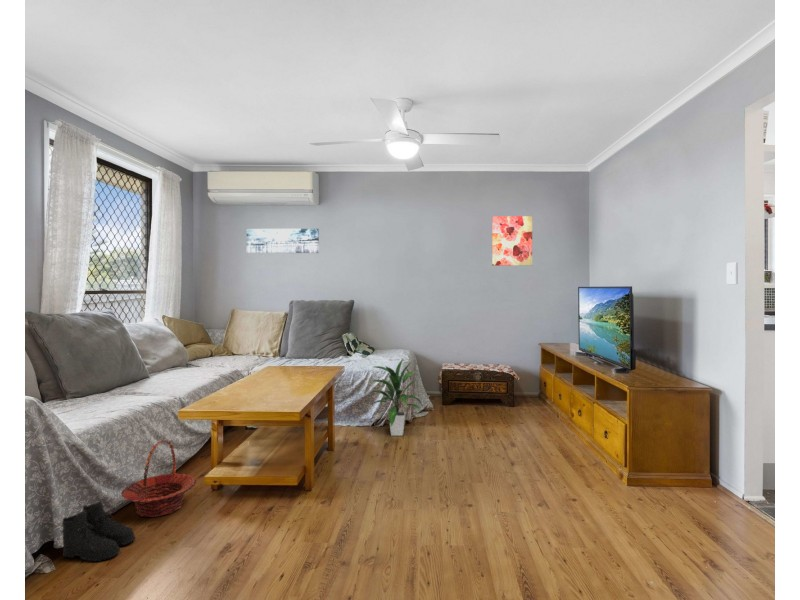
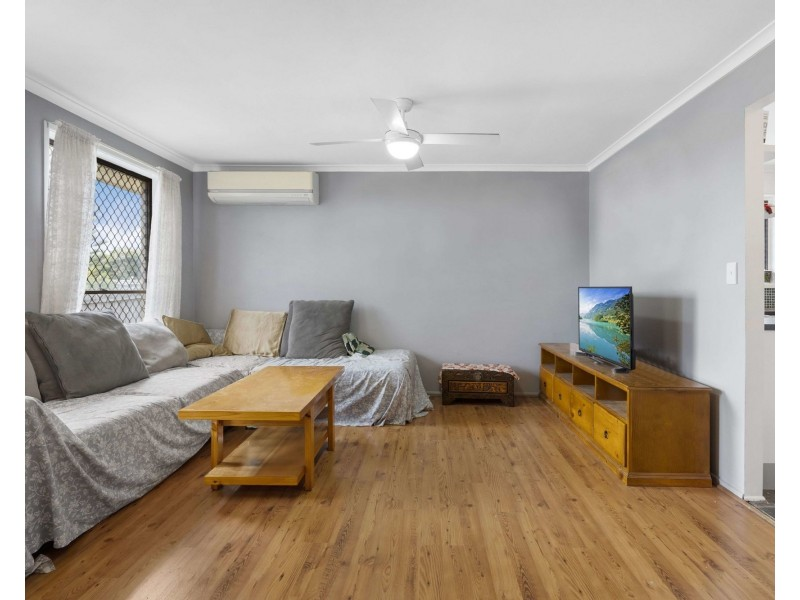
- basket (160, 475)
- wall art (282, 240)
- wall art (512, 240)
- indoor plant (395, 396)
- boots (99, 527)
